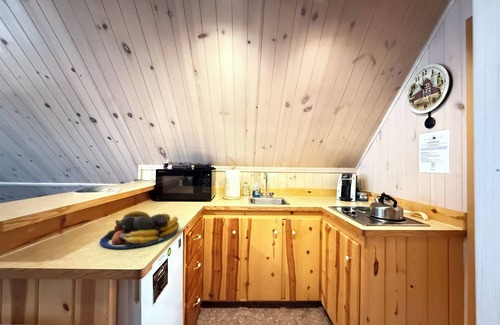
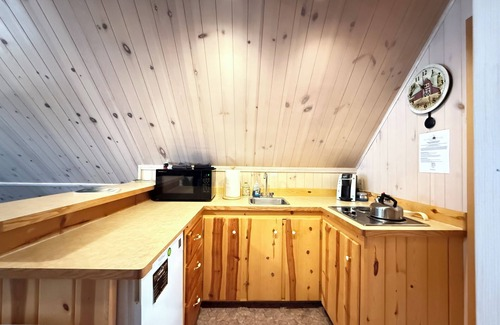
- fruit bowl (141, 223)
